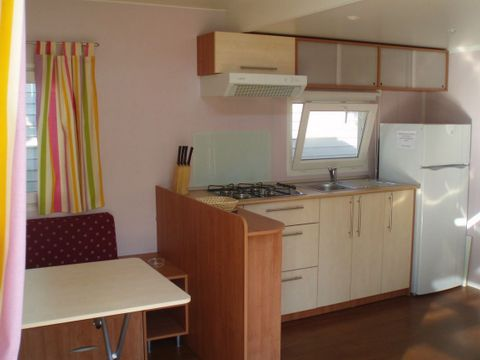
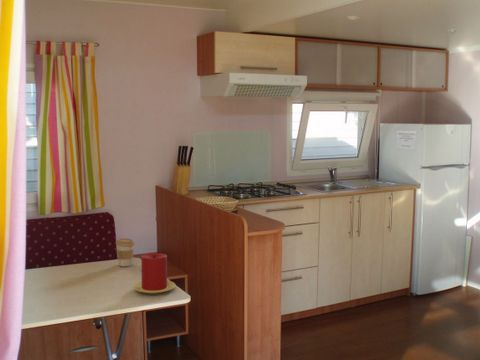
+ candle (154, 272)
+ coffee cup (125, 251)
